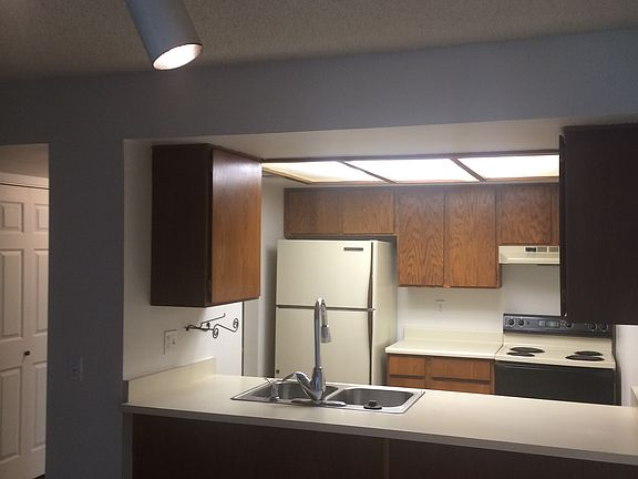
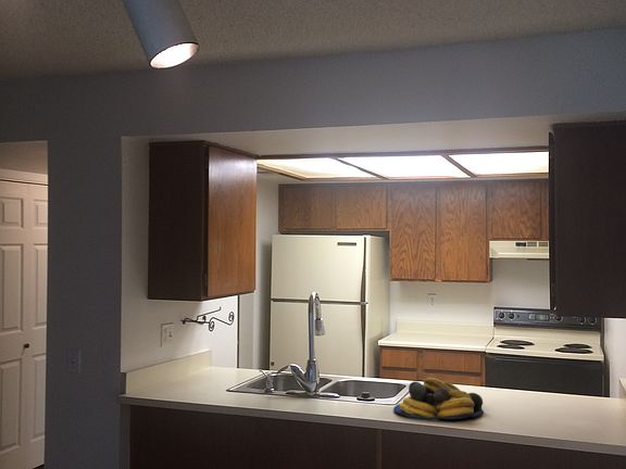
+ fruit bowl (437, 395)
